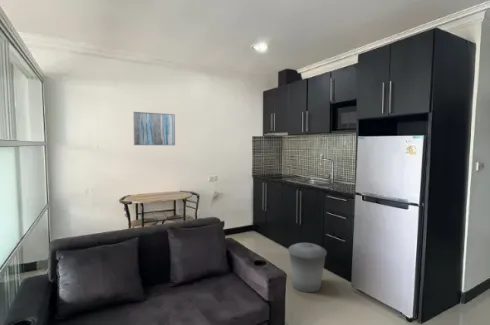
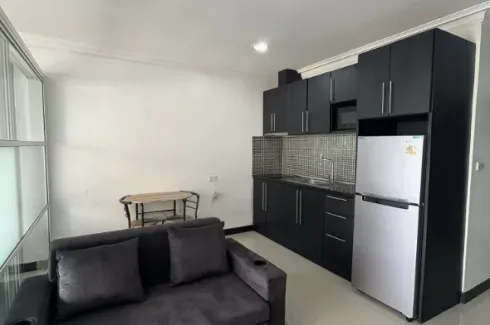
- wall art (154, 129)
- trash can (306, 264)
